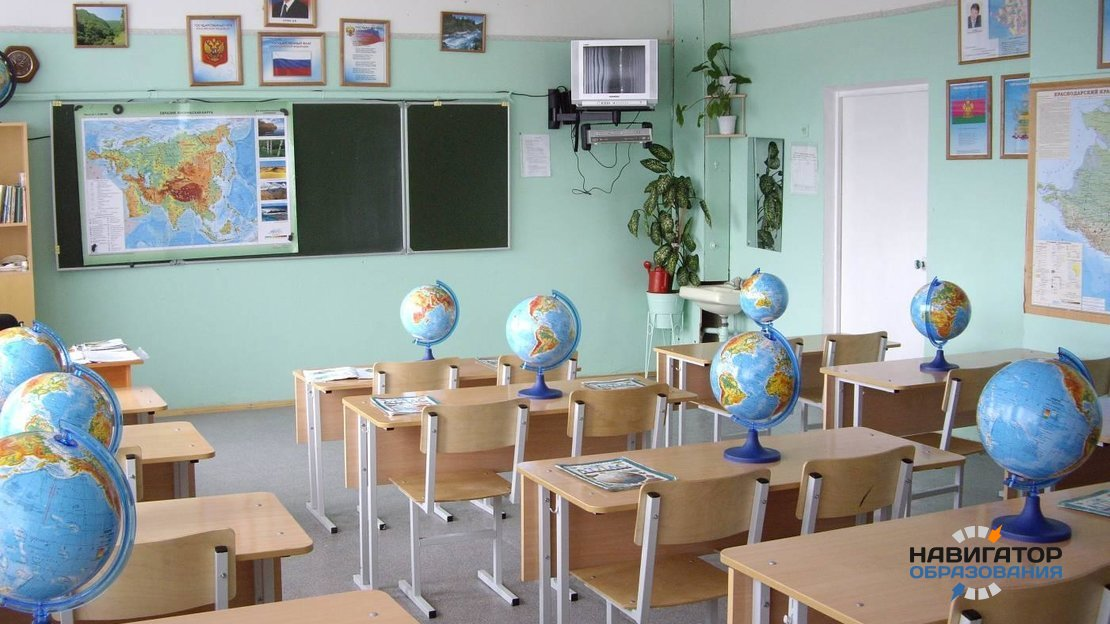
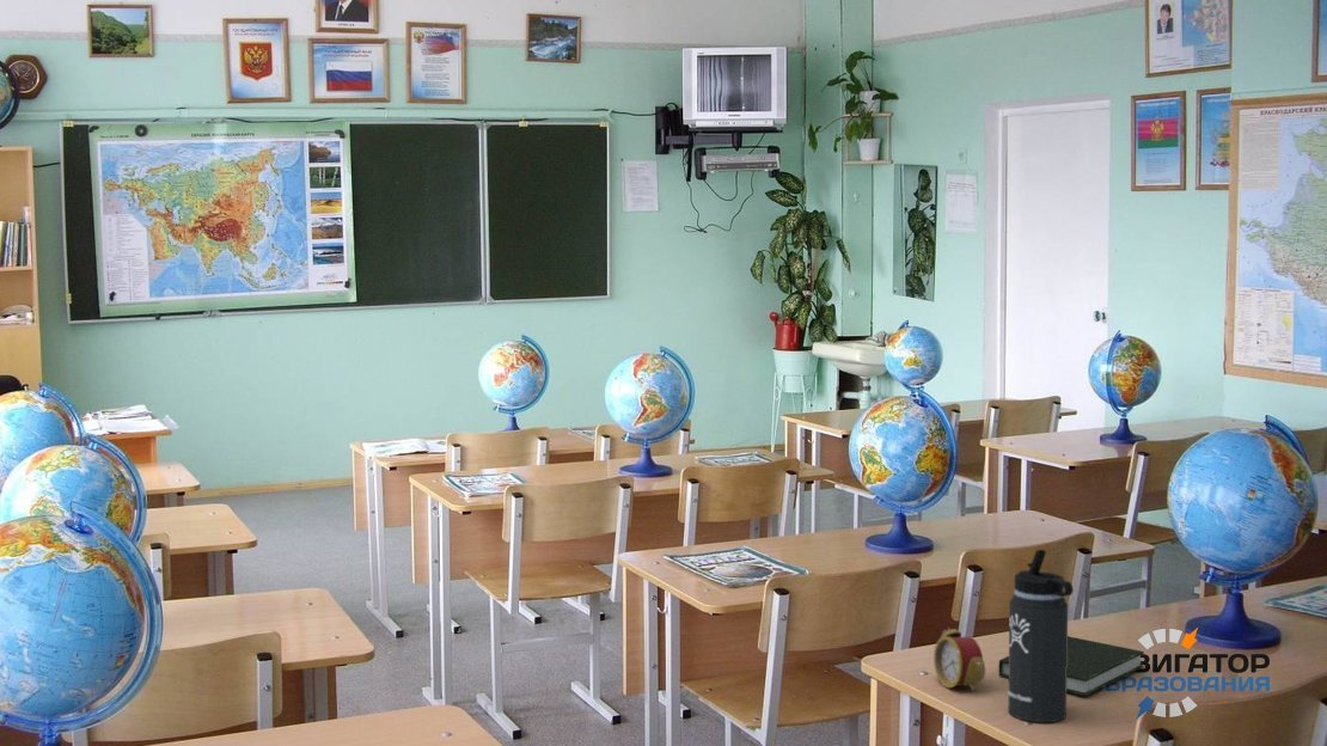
+ book (1071, 664)
+ alarm clock (956, 658)
+ thermos bottle (1042, 632)
